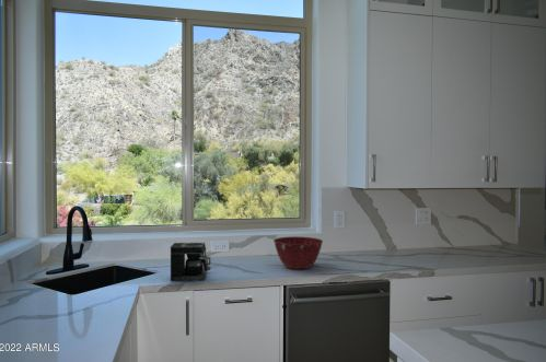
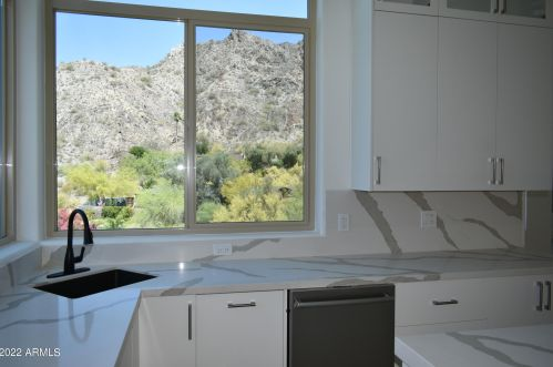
- coffee maker (193, 256)
- mixing bowl (298, 253)
